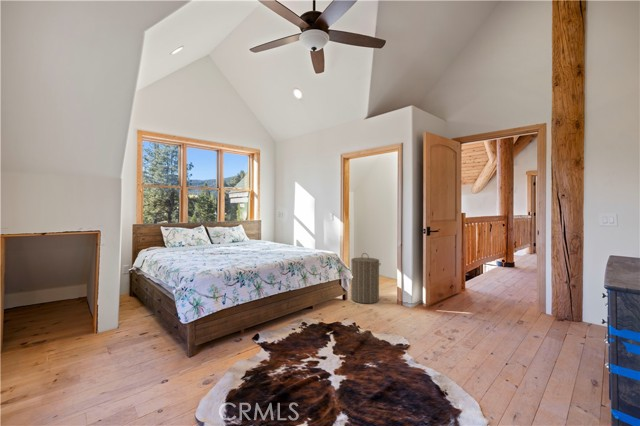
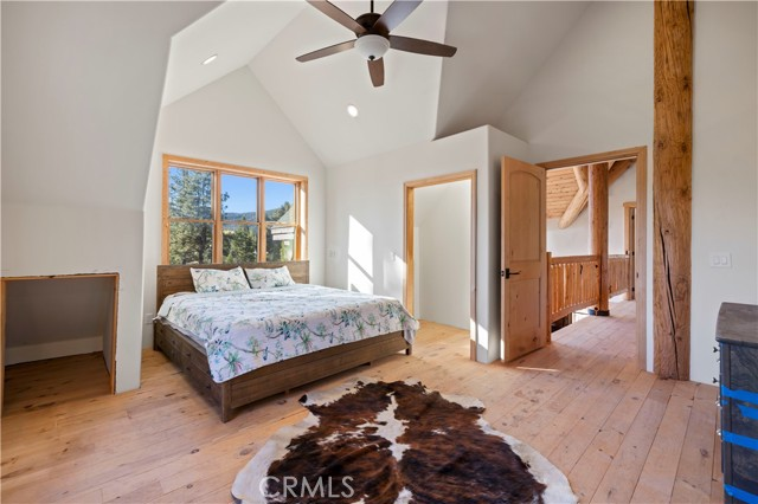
- laundry hamper (365, 276)
